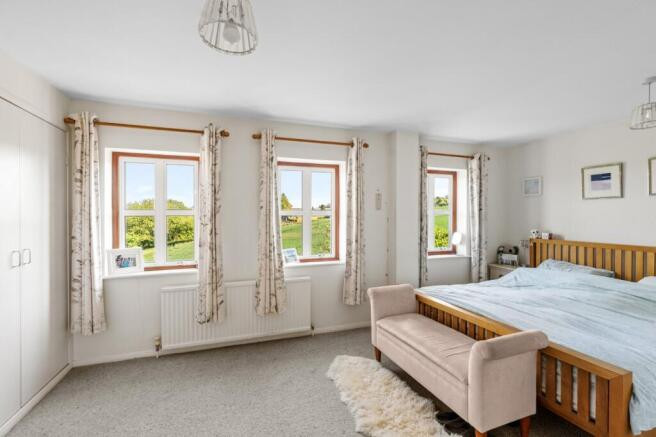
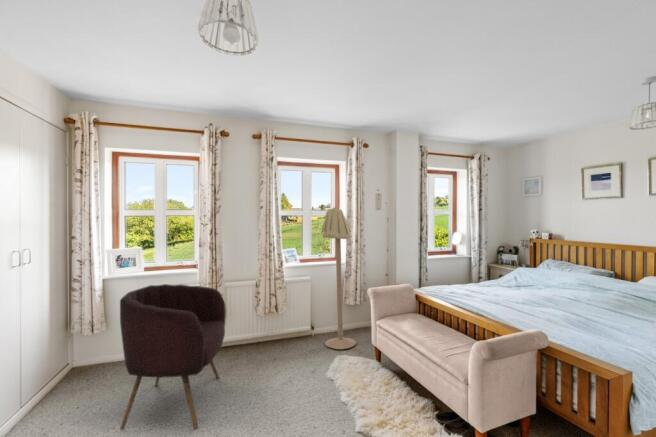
+ floor lamp (337, 274)
+ armchair (185, 345)
